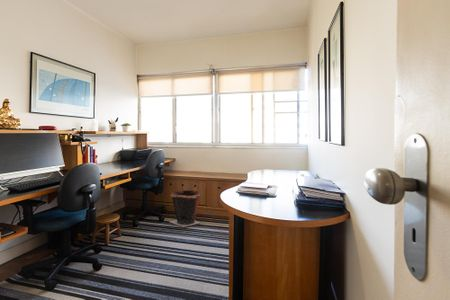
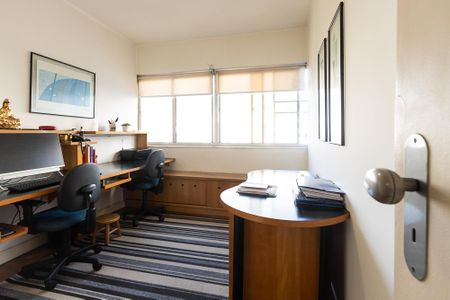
- waste bin (186, 206)
